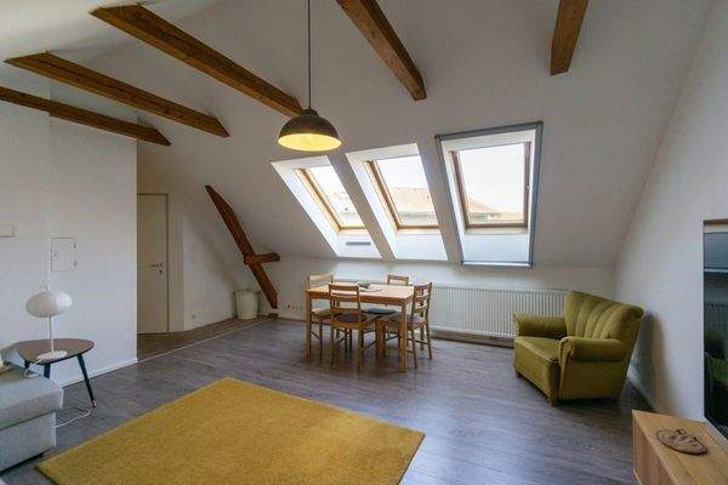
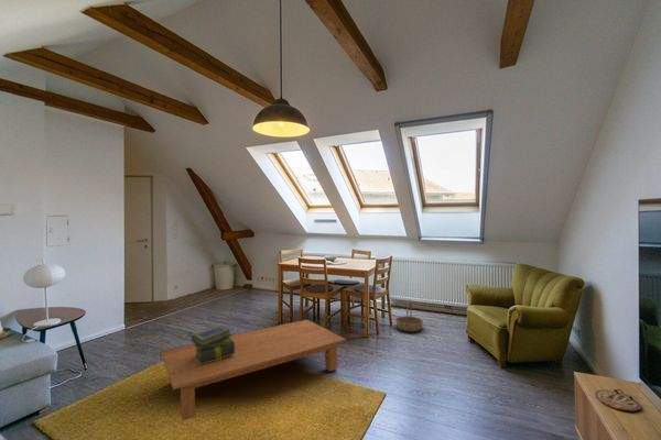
+ coffee table (257, 360)
+ stack of books (213, 343)
+ basket (410, 315)
